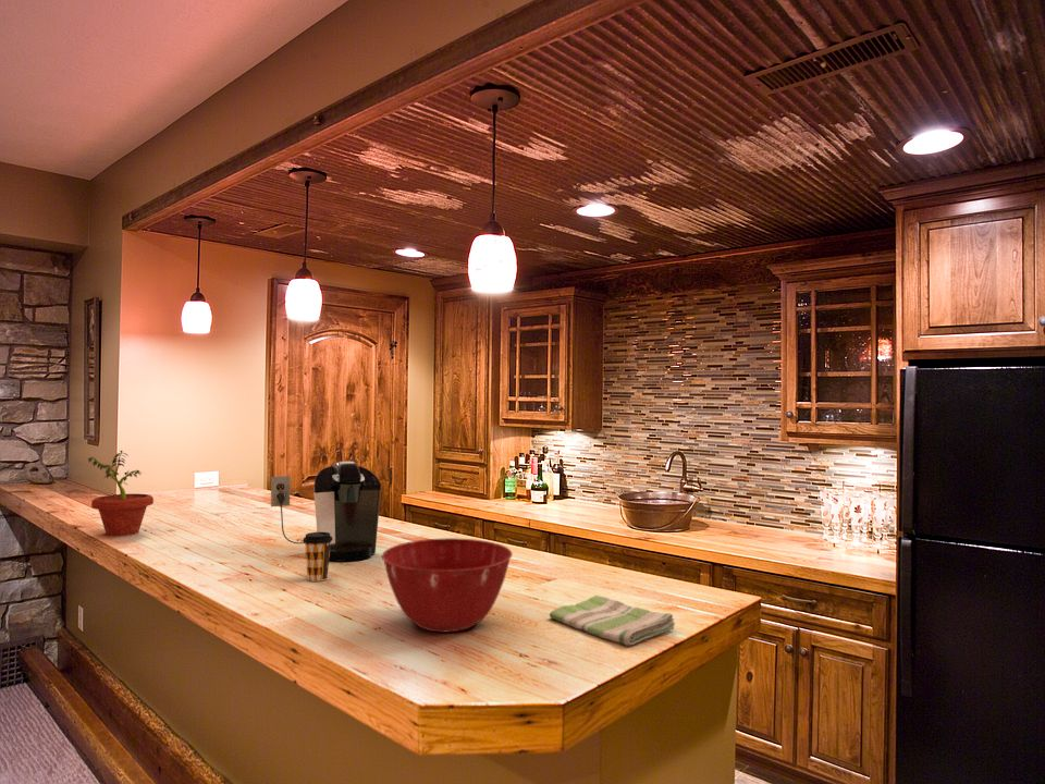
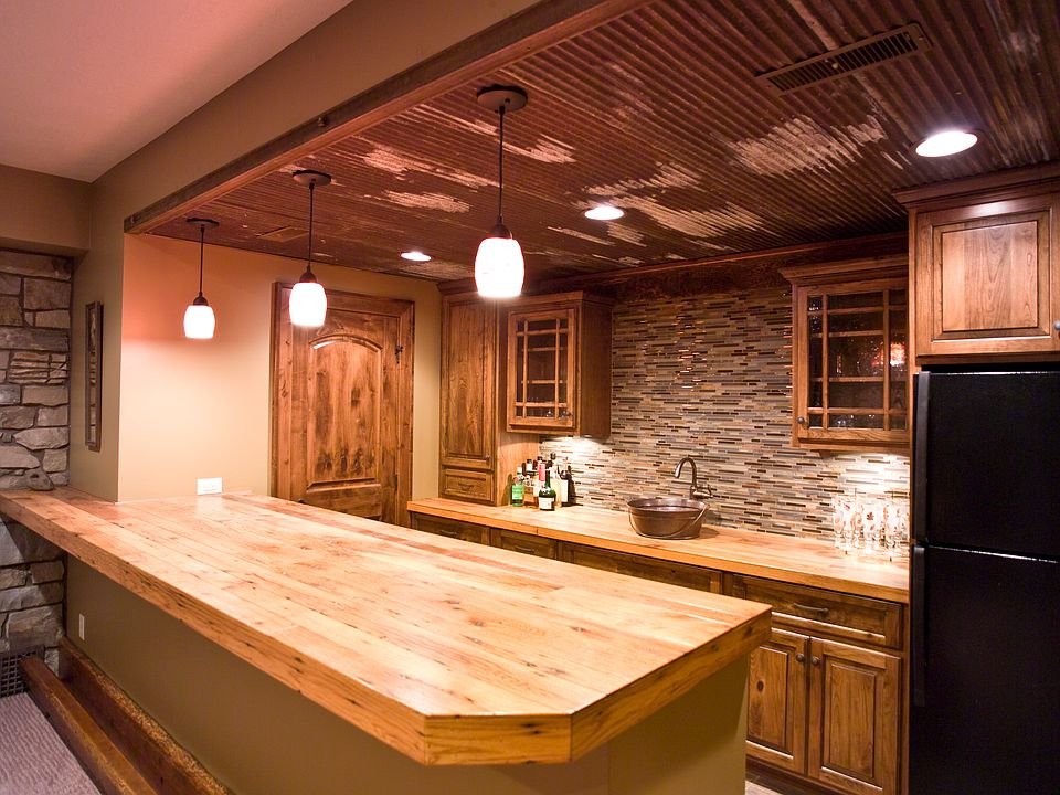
- dish towel (611, 616)
- mixing bowl (446, 586)
- potted plant (121, 491)
- coffee maker (328, 507)
- coffee cup (317, 556)
